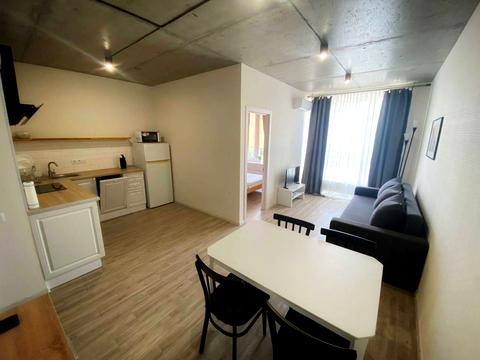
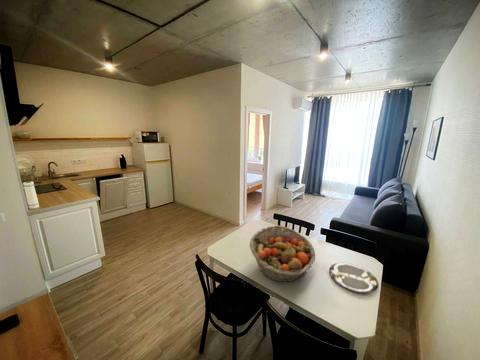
+ plate (352, 276)
+ fruit basket (282, 251)
